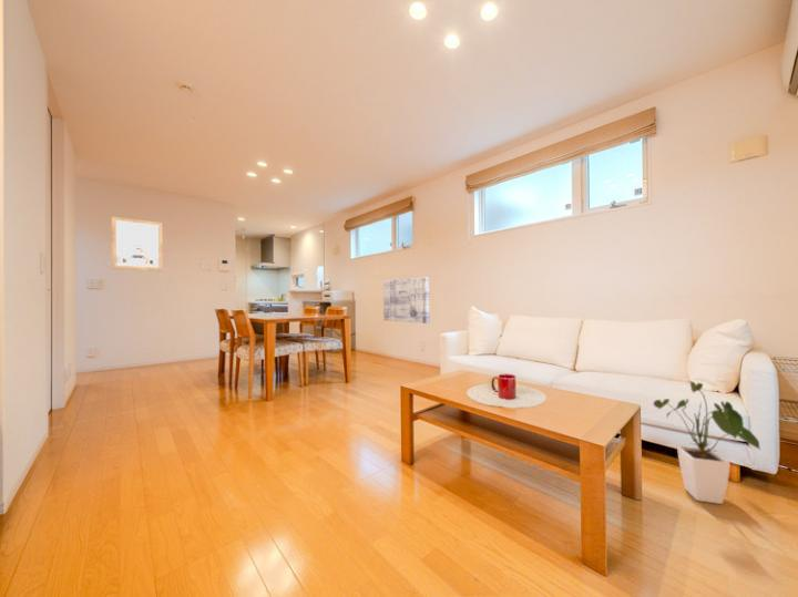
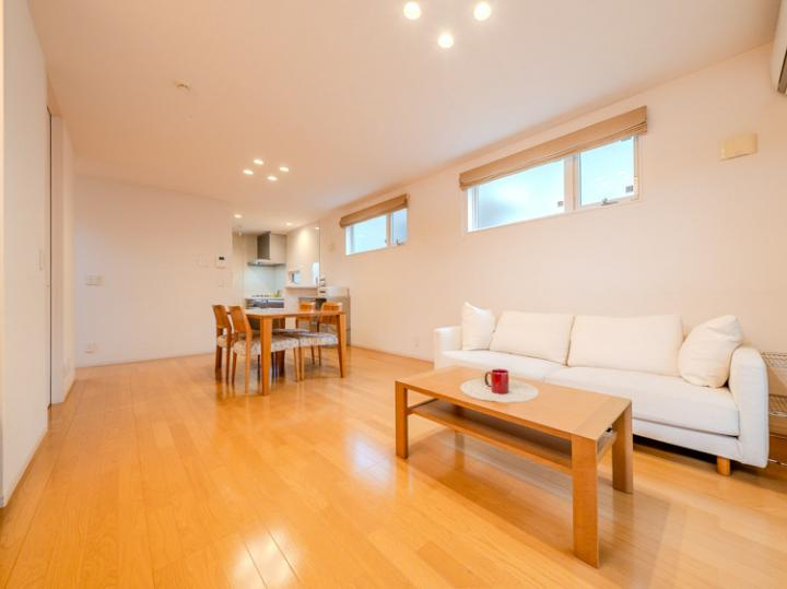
- wall art (405, 300)
- wall art (137, 245)
- house plant (692, 443)
